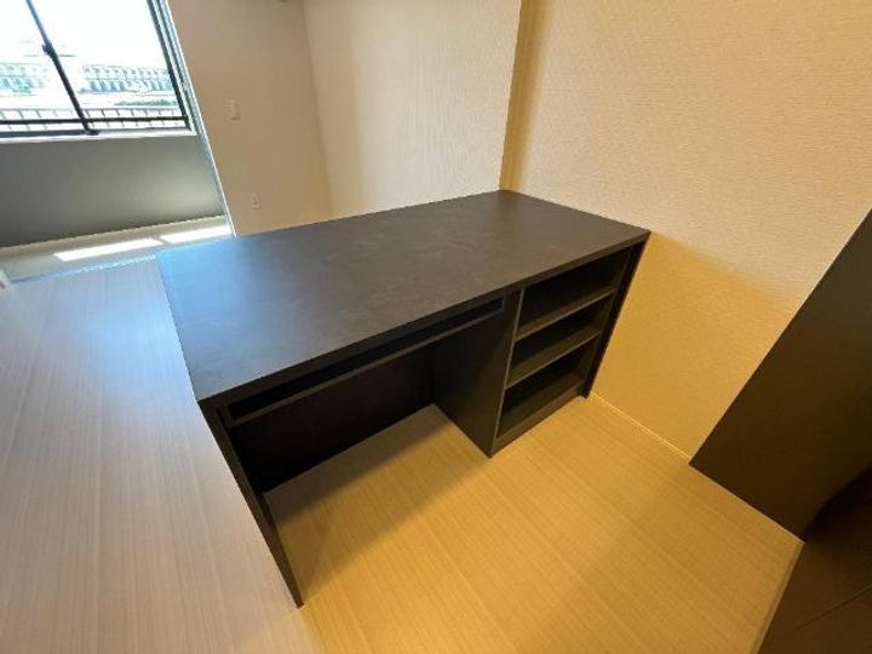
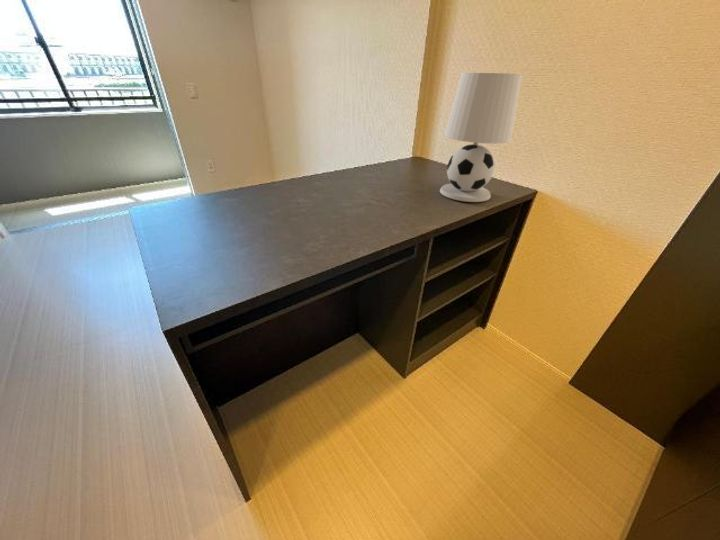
+ table lamp (476, 139)
